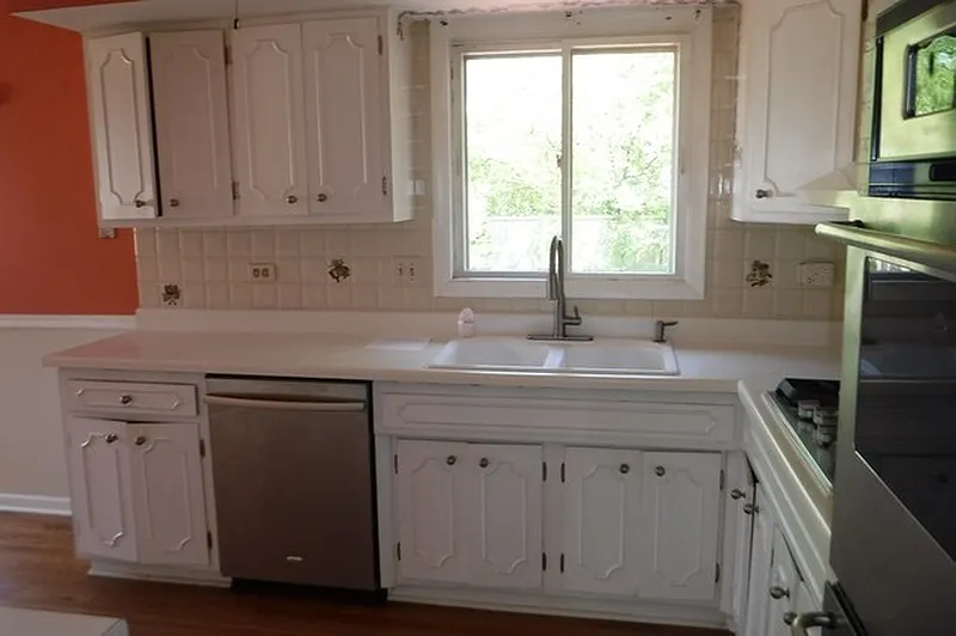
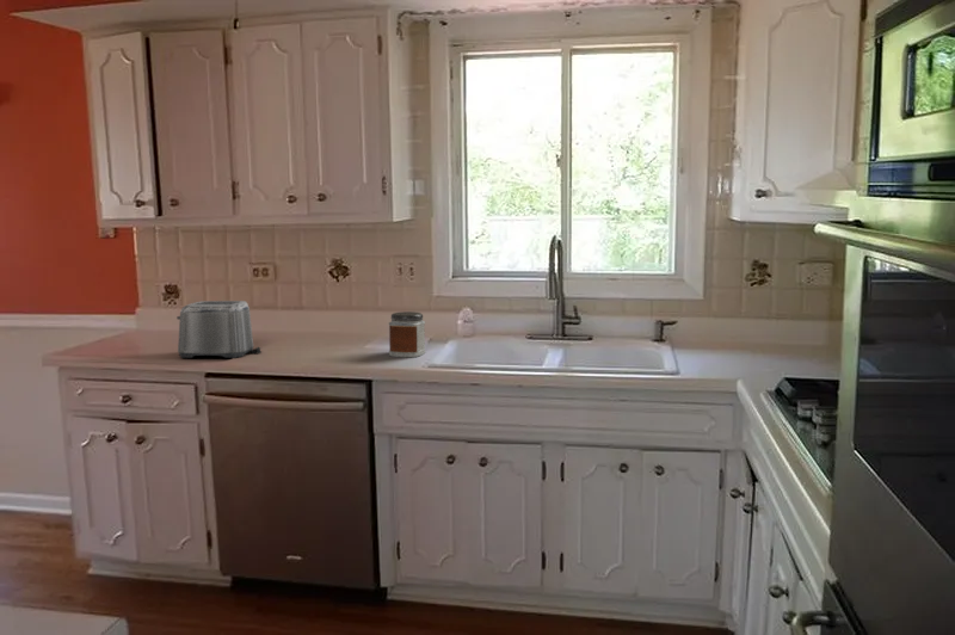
+ jar (407, 333)
+ toaster (218, 328)
